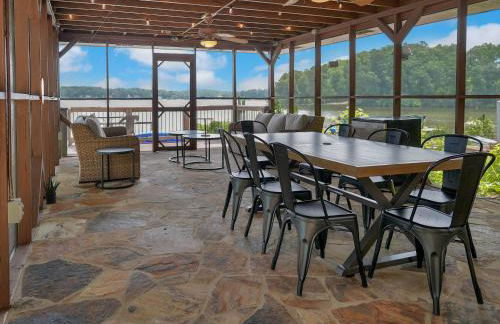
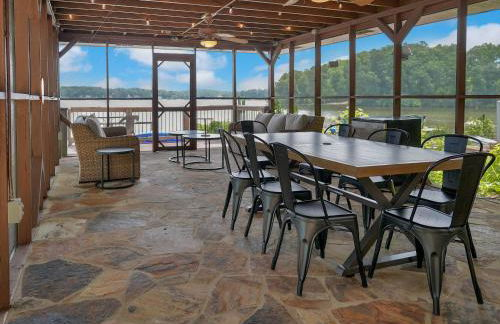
- potted plant (52, 189)
